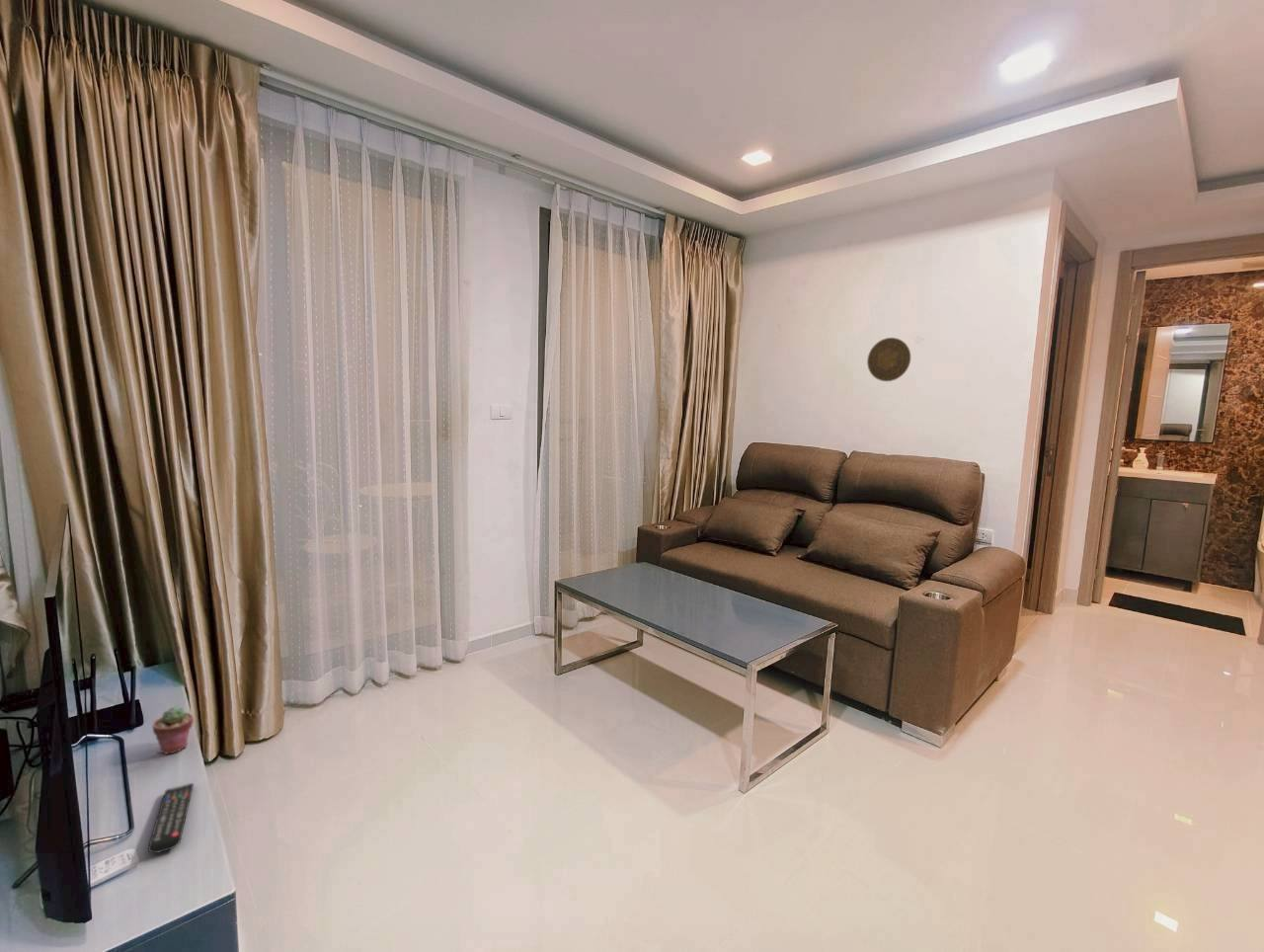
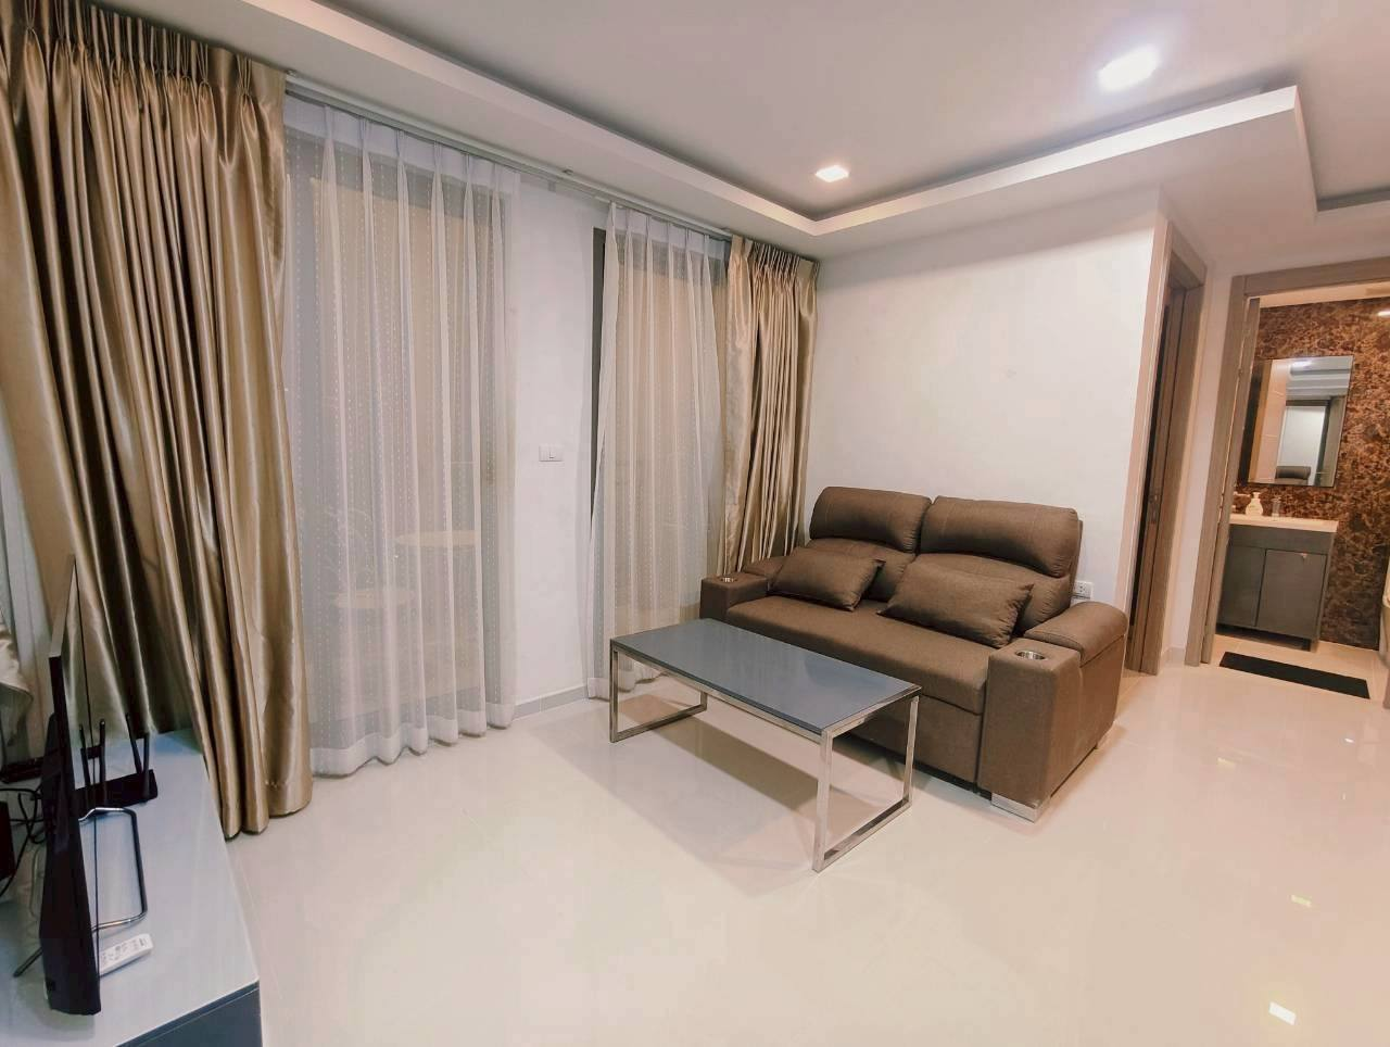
- remote control (173, 815)
- potted succulent (173, 728)
- decorative plate (888, 359)
